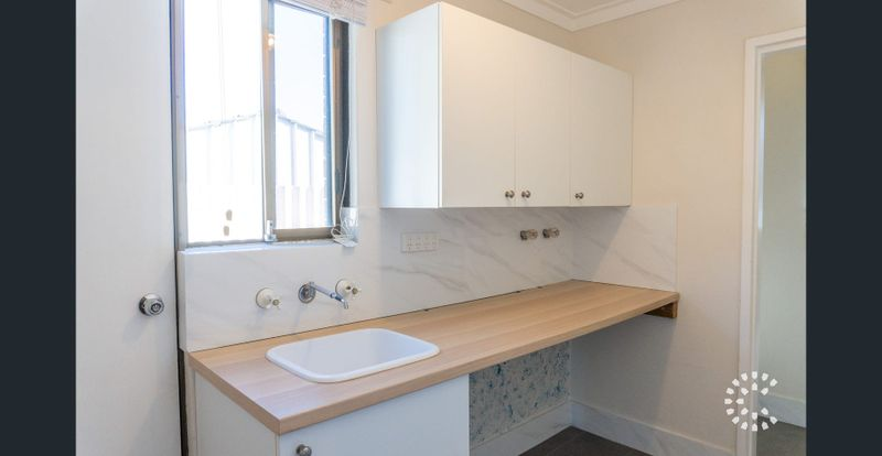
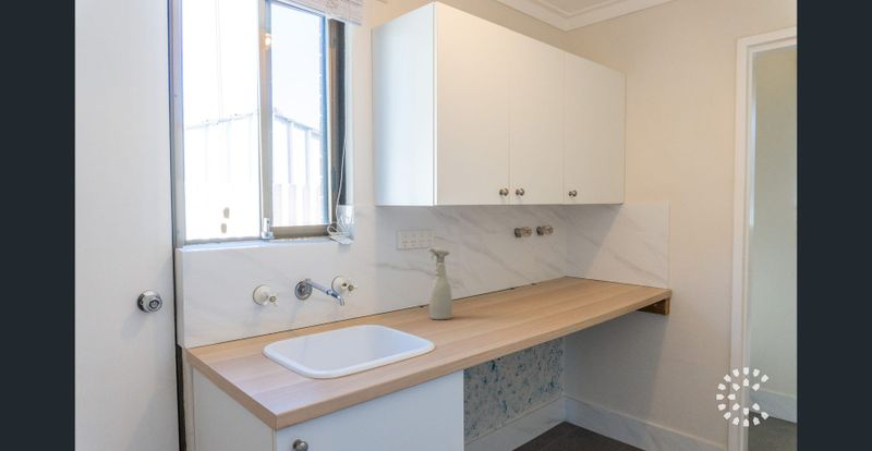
+ spray bottle (440, 282)
